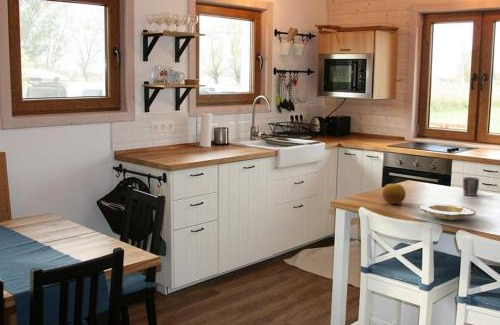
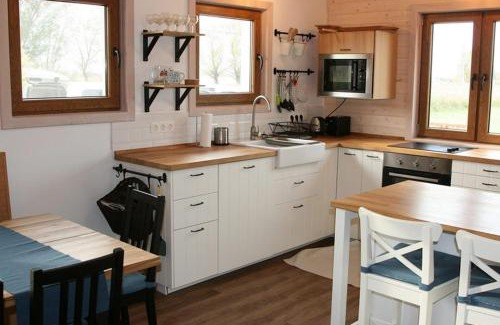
- fruit (393, 193)
- mug (471, 186)
- plate (446, 212)
